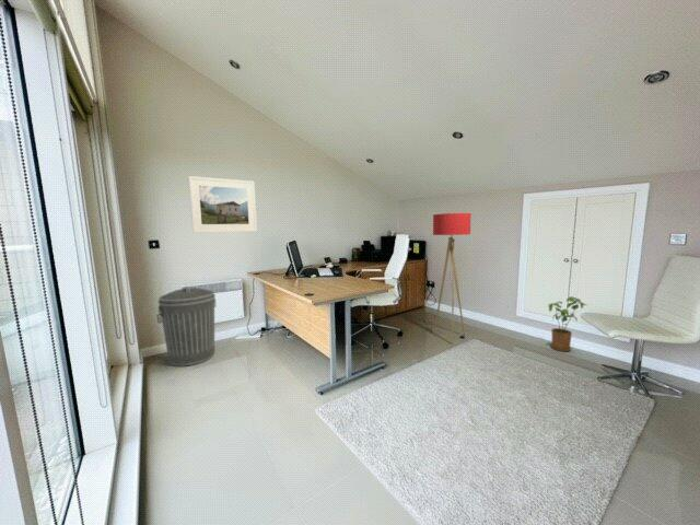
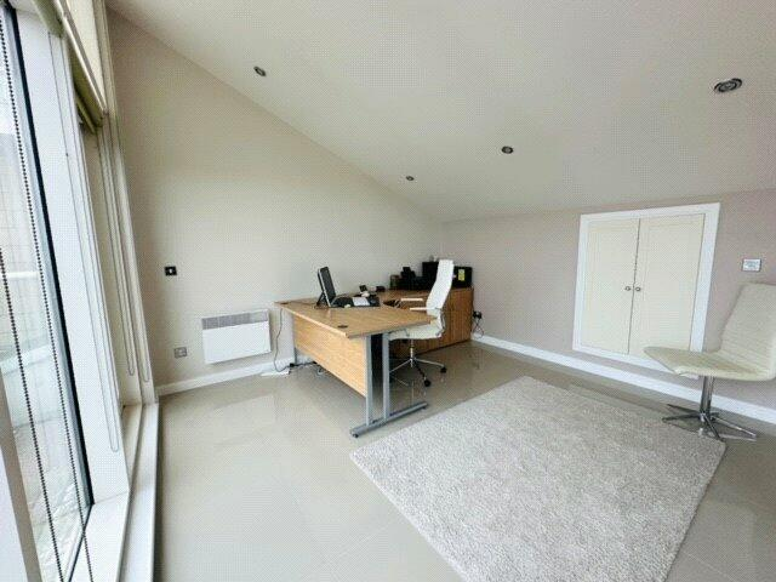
- house plant (562, 323)
- floor lamp (450, 277)
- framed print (224, 206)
- trash can (189, 322)
